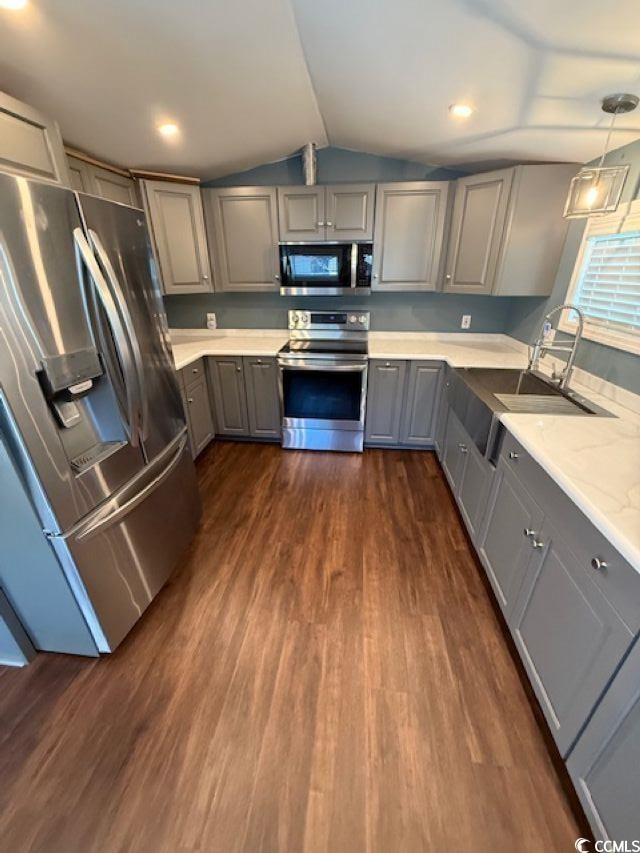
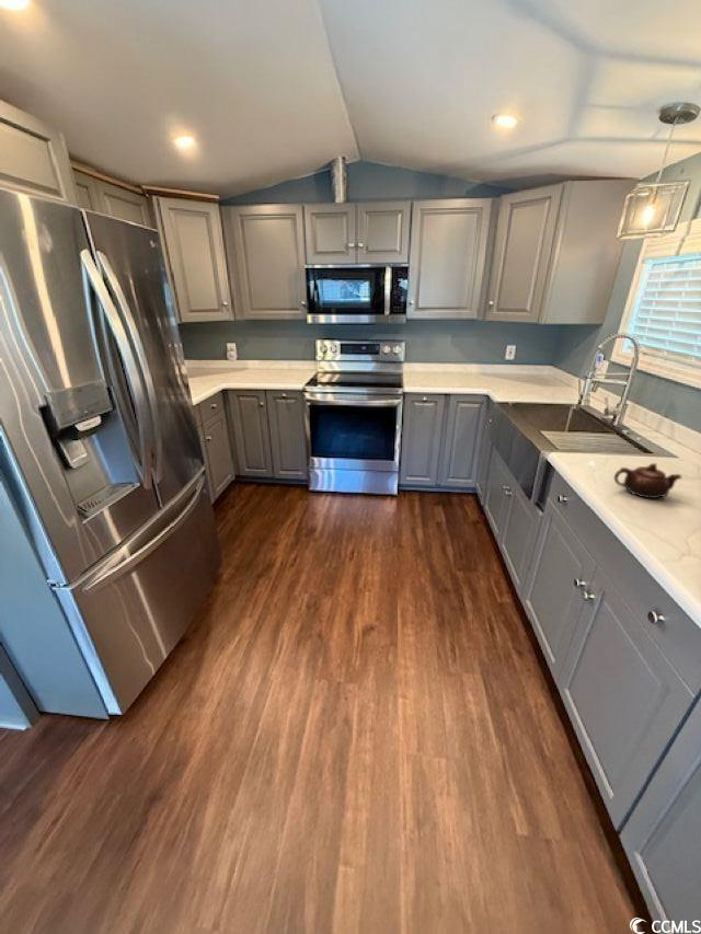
+ teapot (646, 477)
